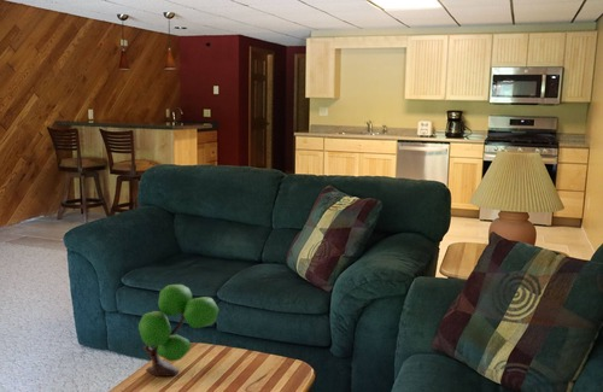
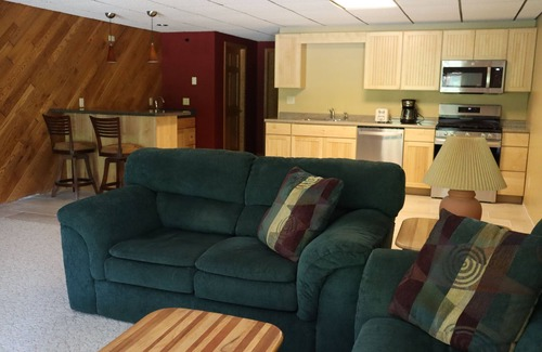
- plant (177, 328)
